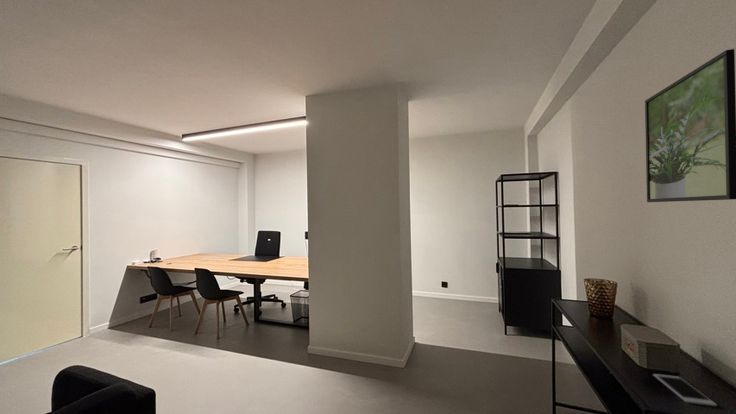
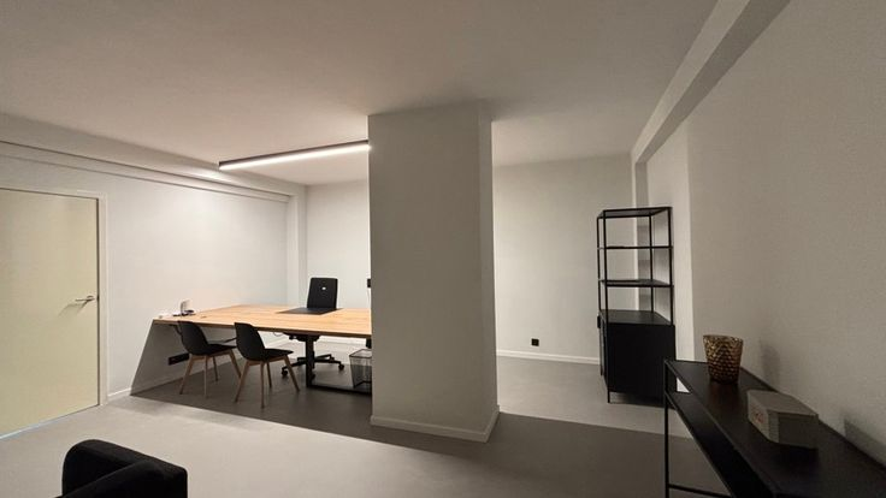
- cell phone (682, 388)
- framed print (682, 140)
